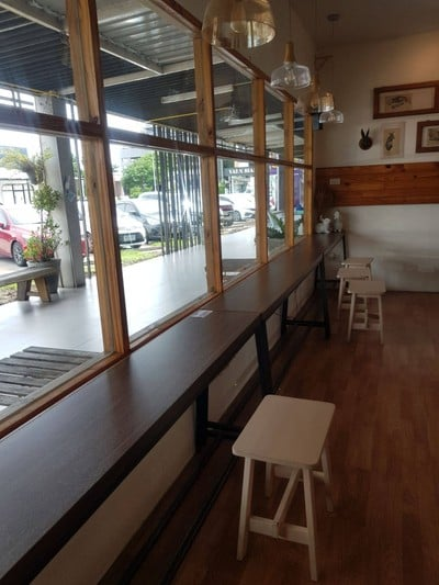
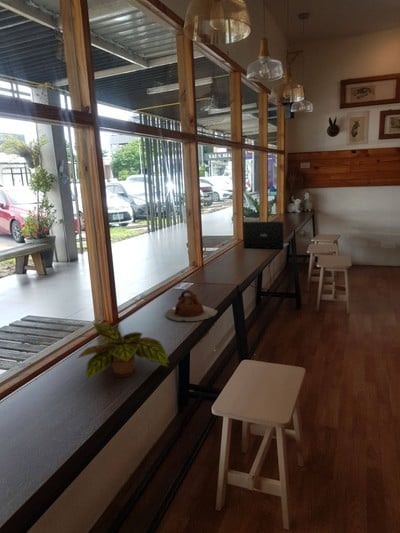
+ laptop (266, 233)
+ teapot (190, 301)
+ plant (128, 349)
